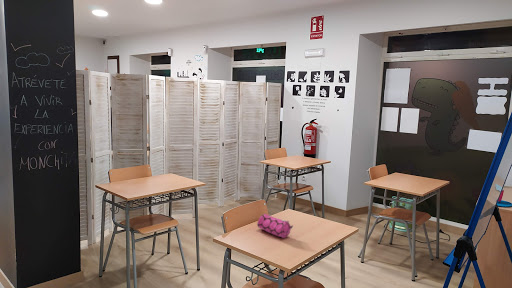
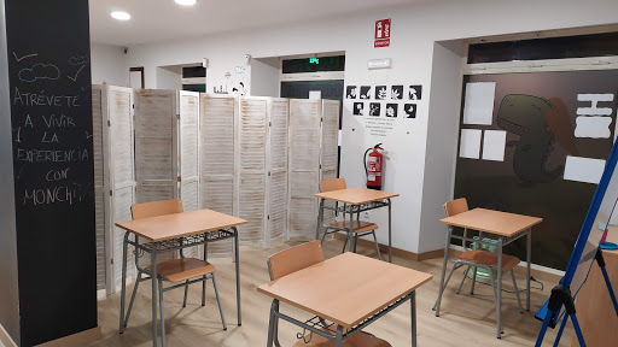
- pencil case (273, 224)
